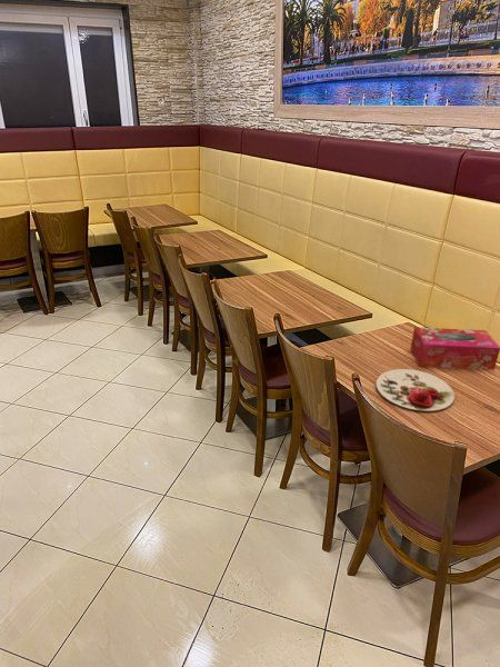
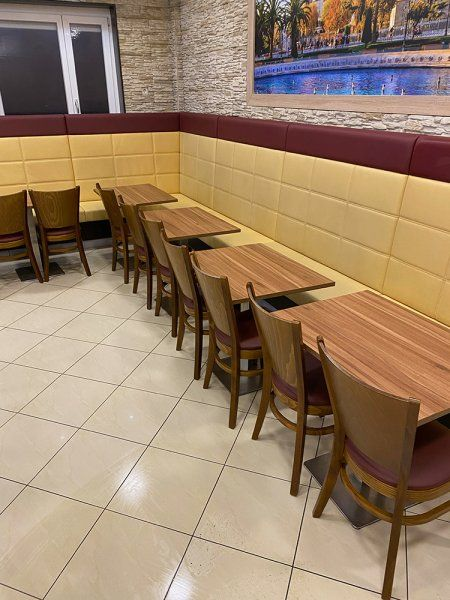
- plate (414, 388)
- tissue box (452, 348)
